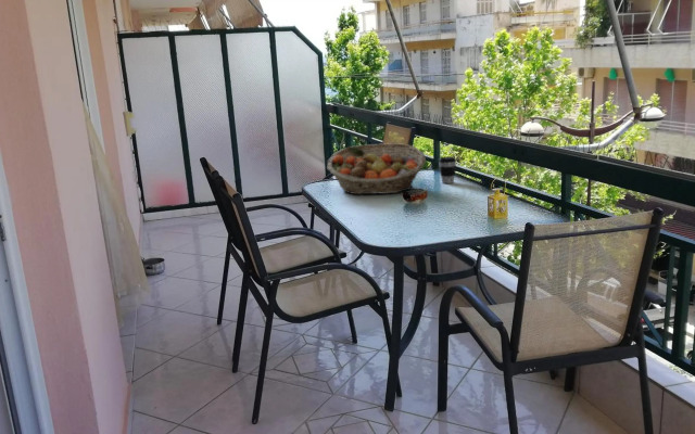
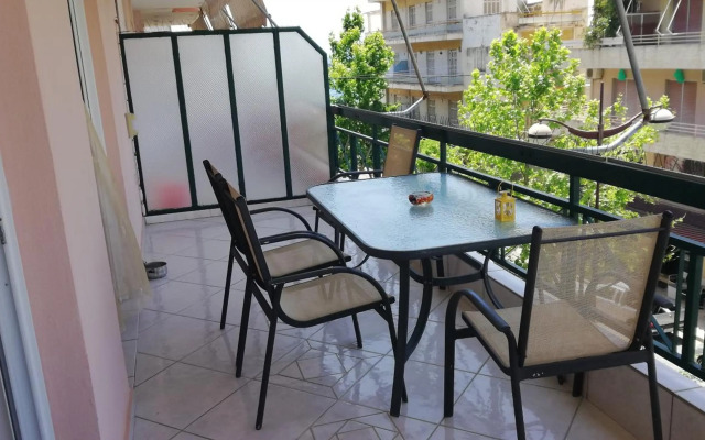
- fruit basket (376, 168)
- coffee cup (447, 169)
